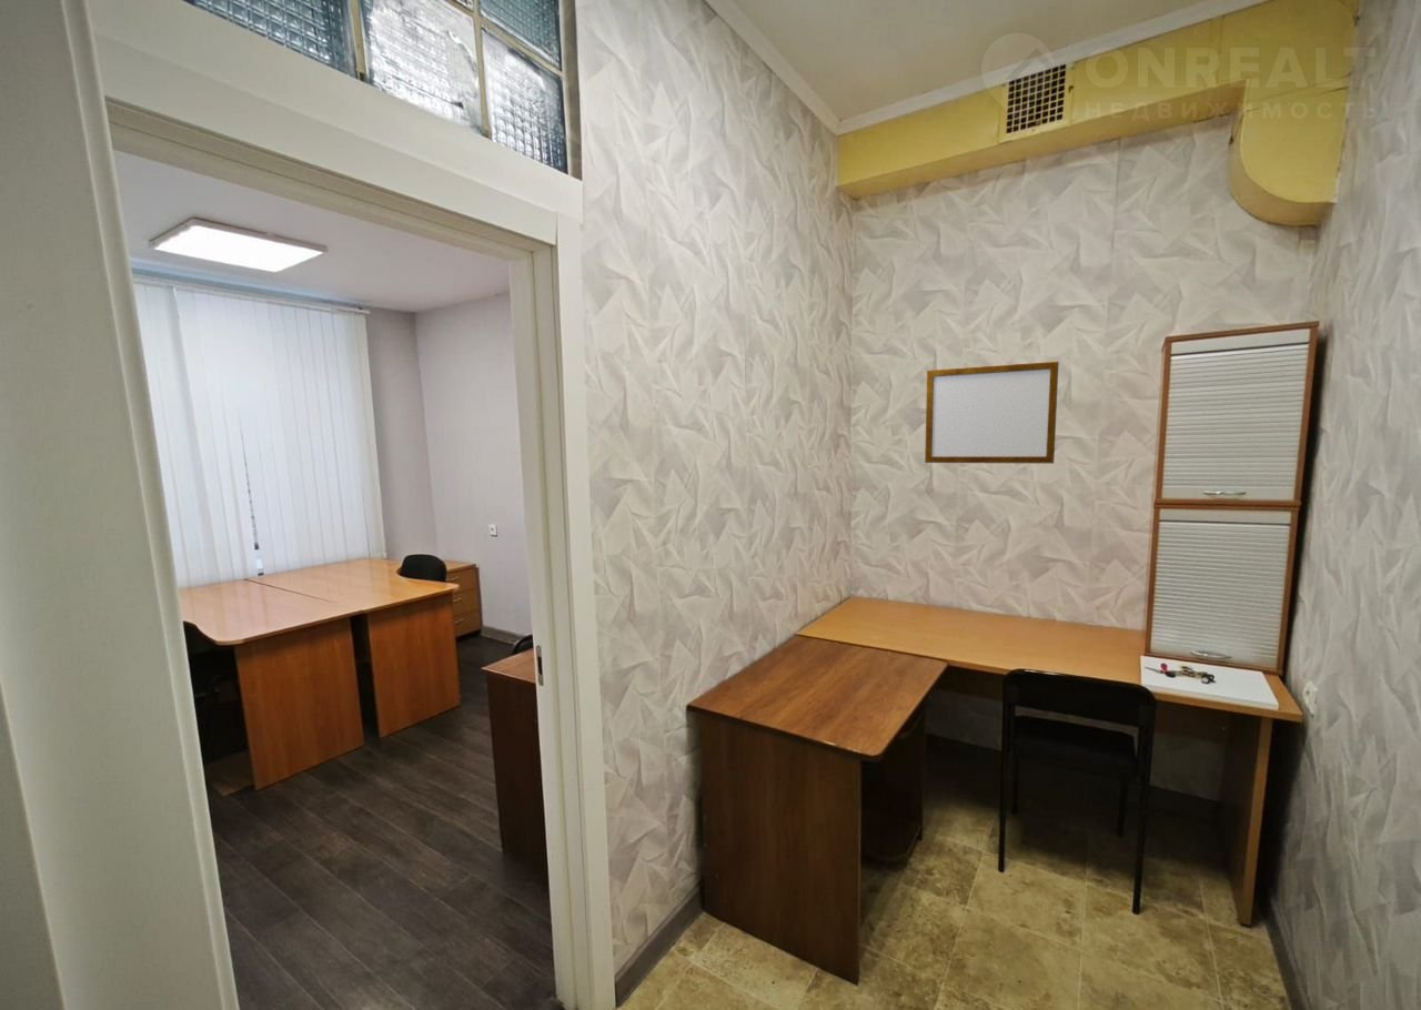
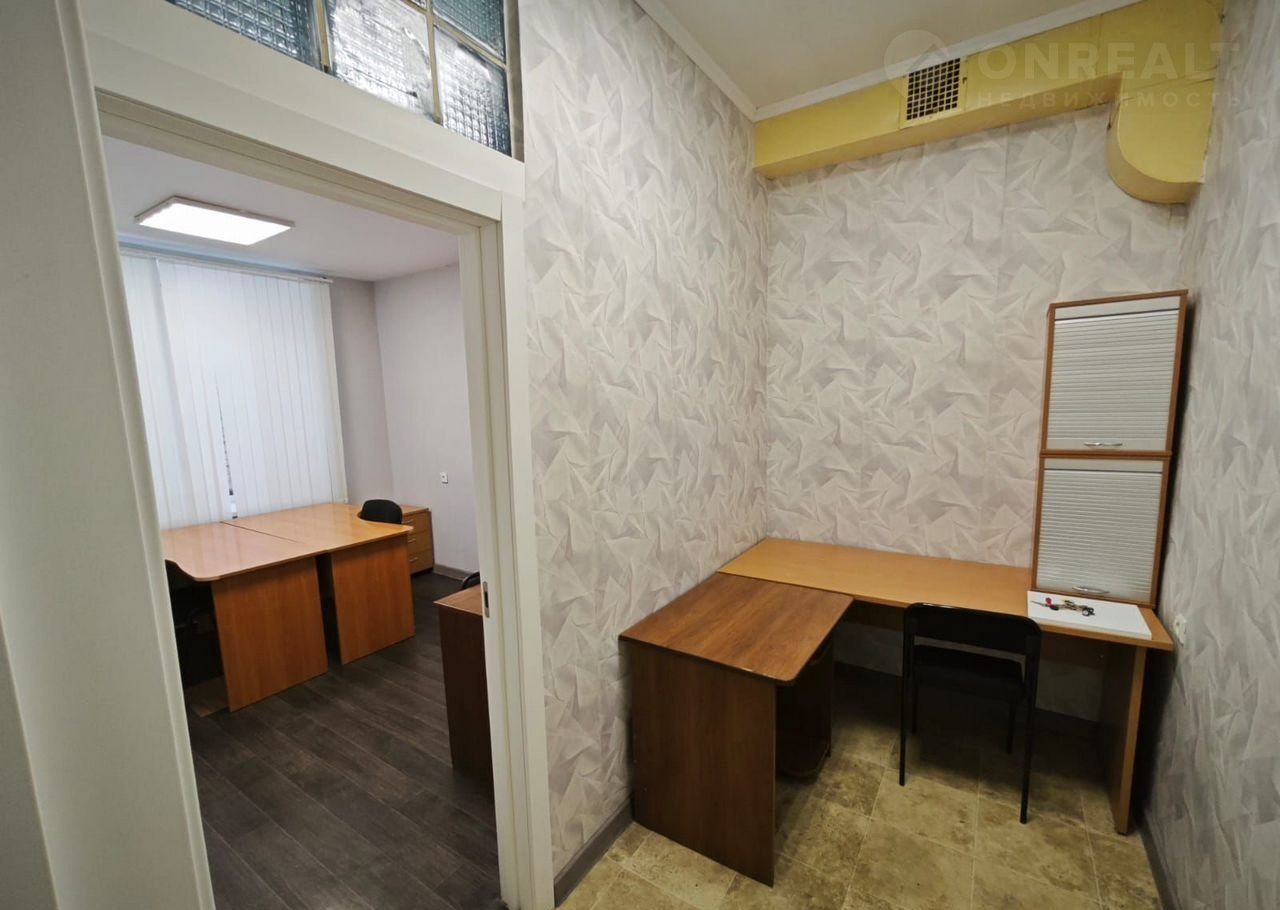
- writing board (988, 415)
